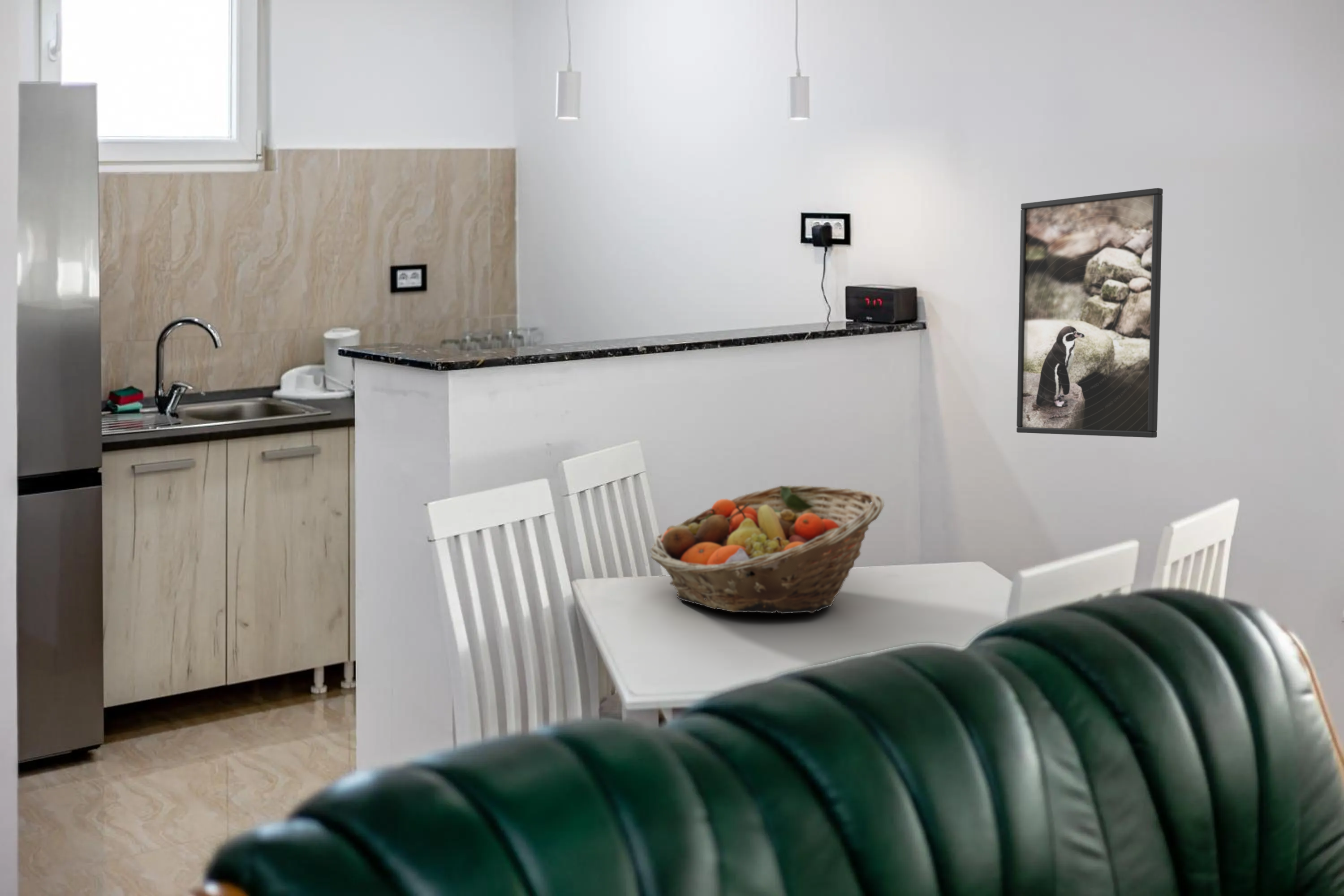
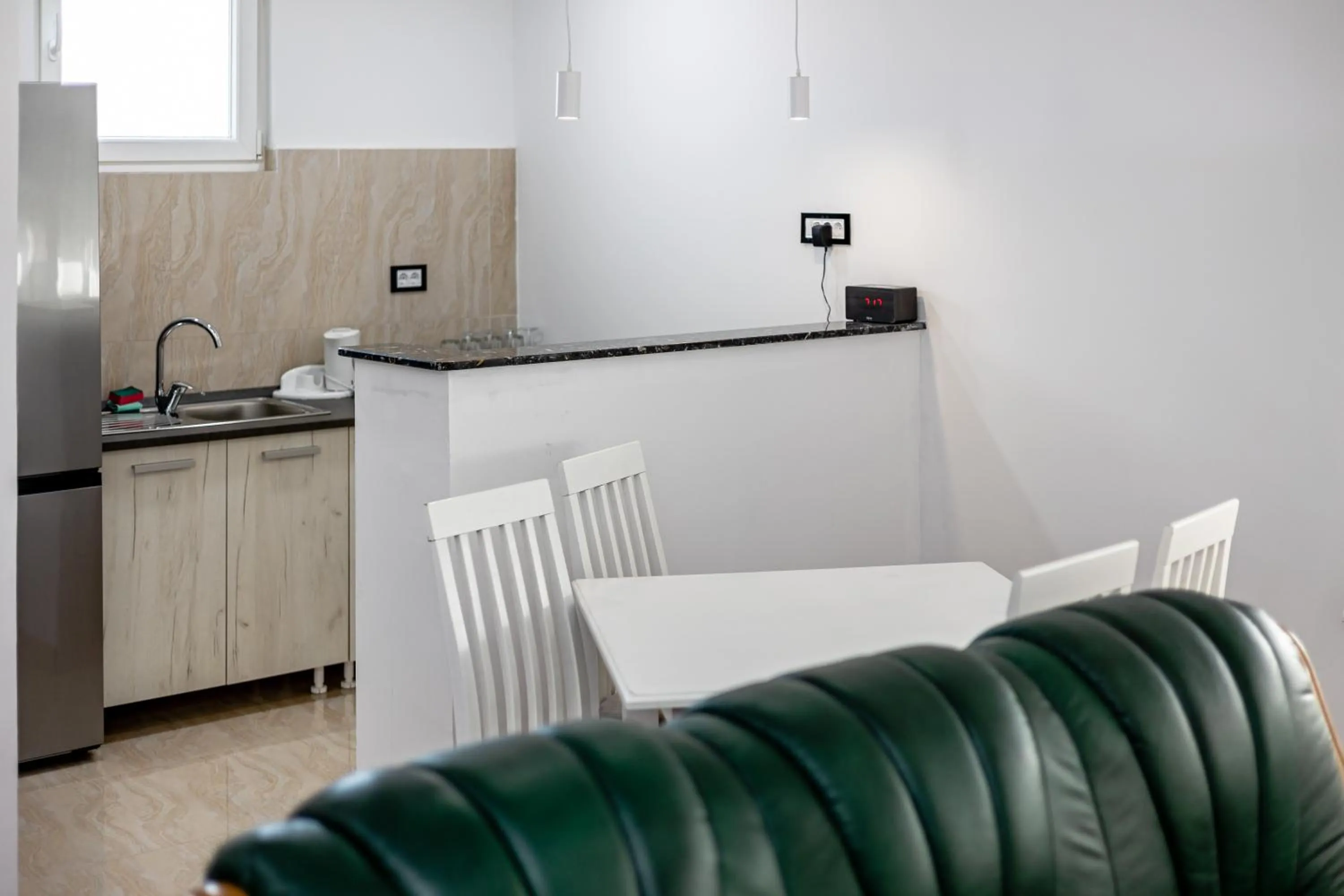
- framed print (1086, 316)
- fruit basket (765, 545)
